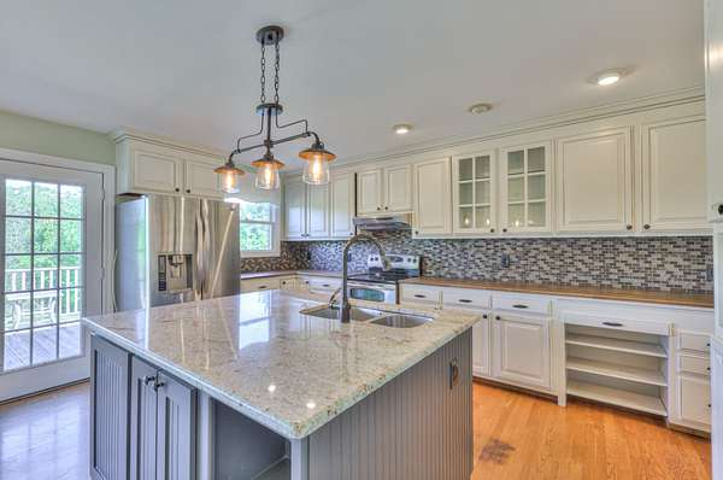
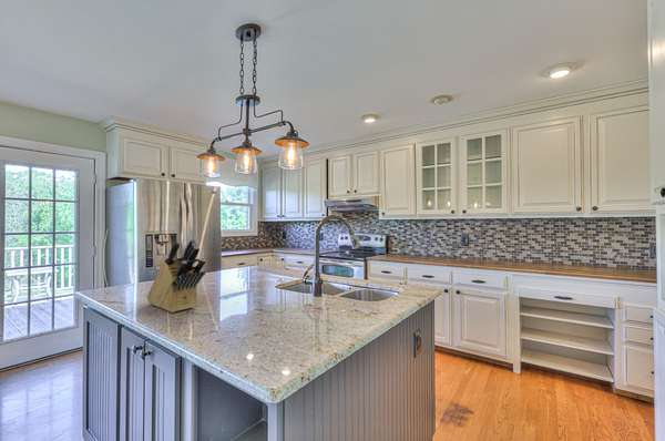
+ knife block (175, 271)
